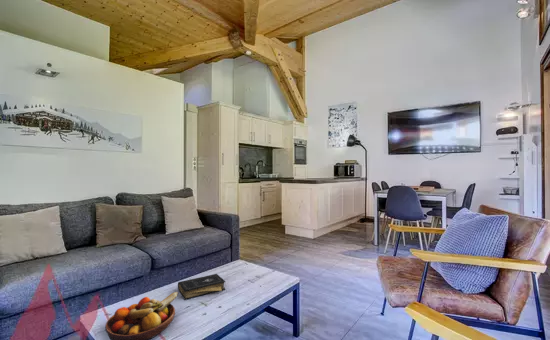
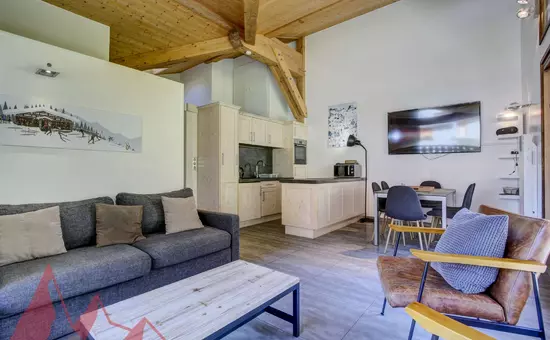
- fruit bowl (142, 313)
- book (202, 286)
